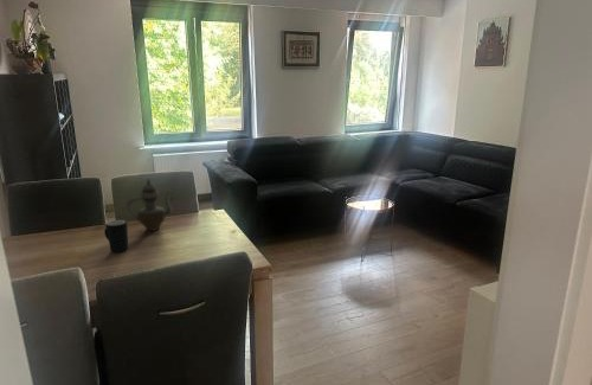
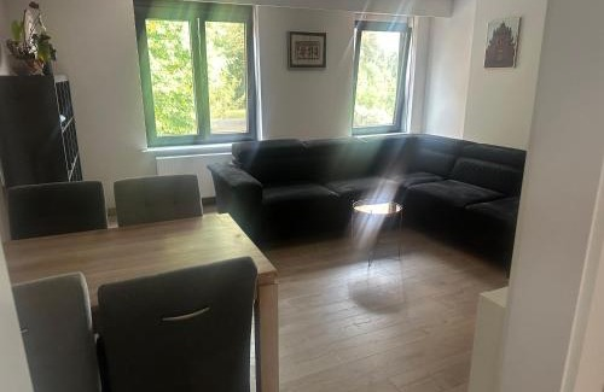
- mug (115, 235)
- teapot (149, 204)
